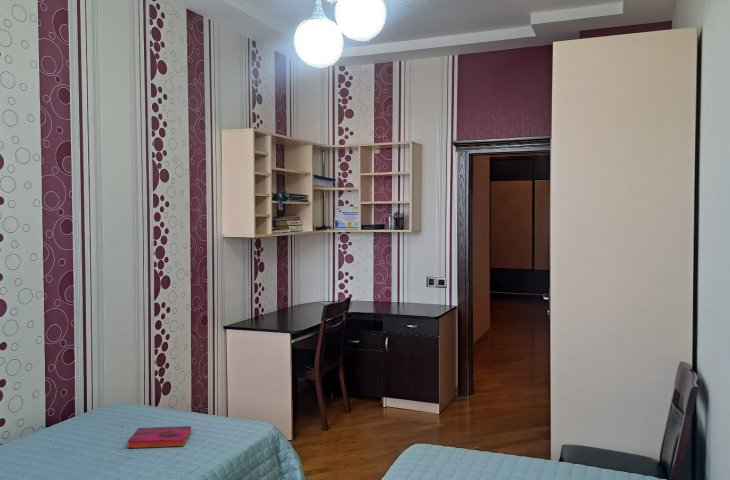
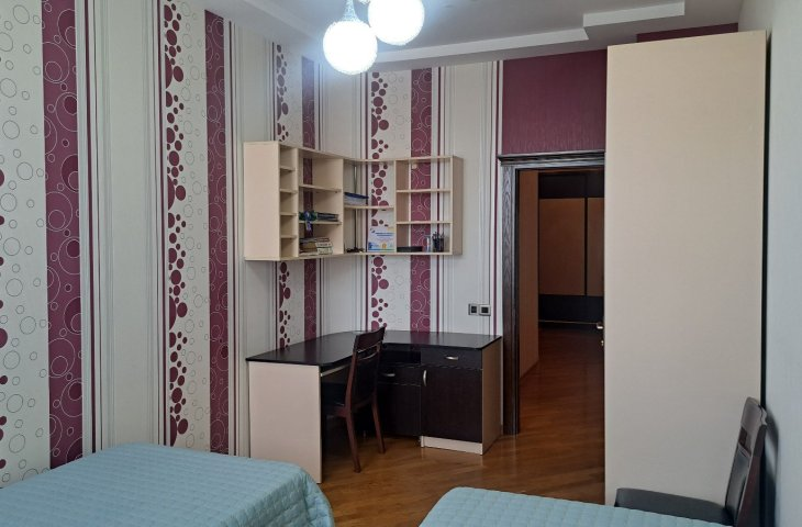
- hardback book (160, 436)
